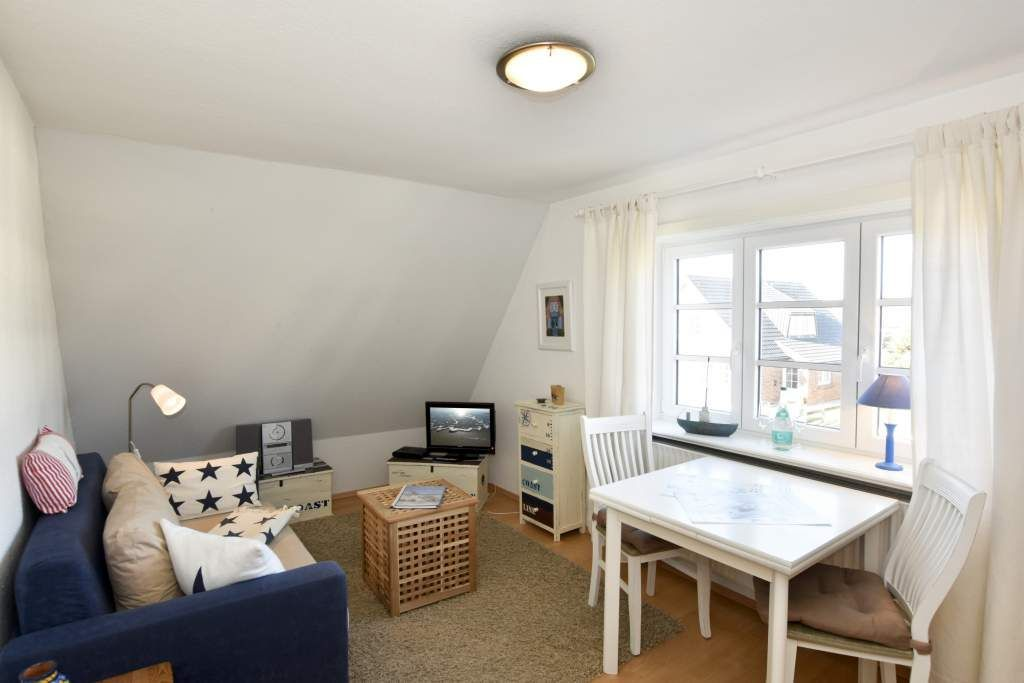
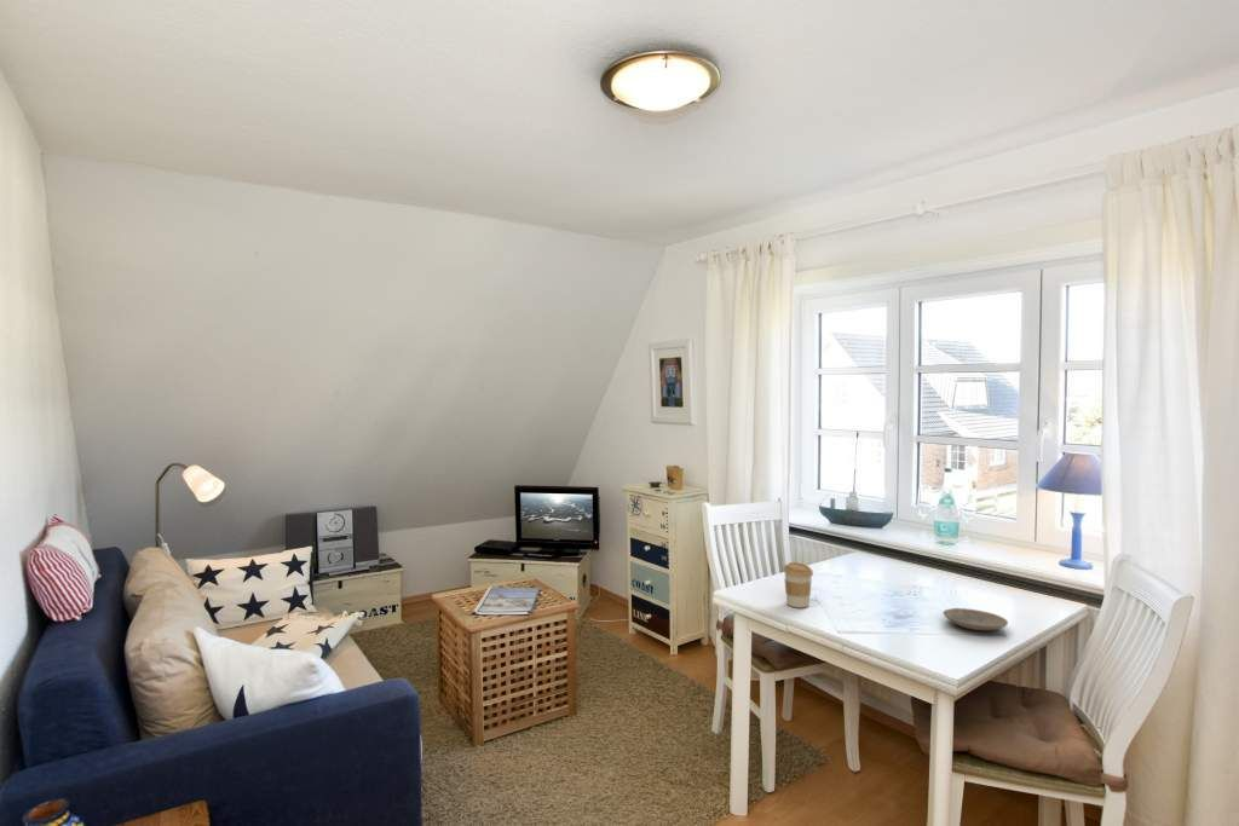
+ plate (974, 620)
+ coffee cup (797, 584)
